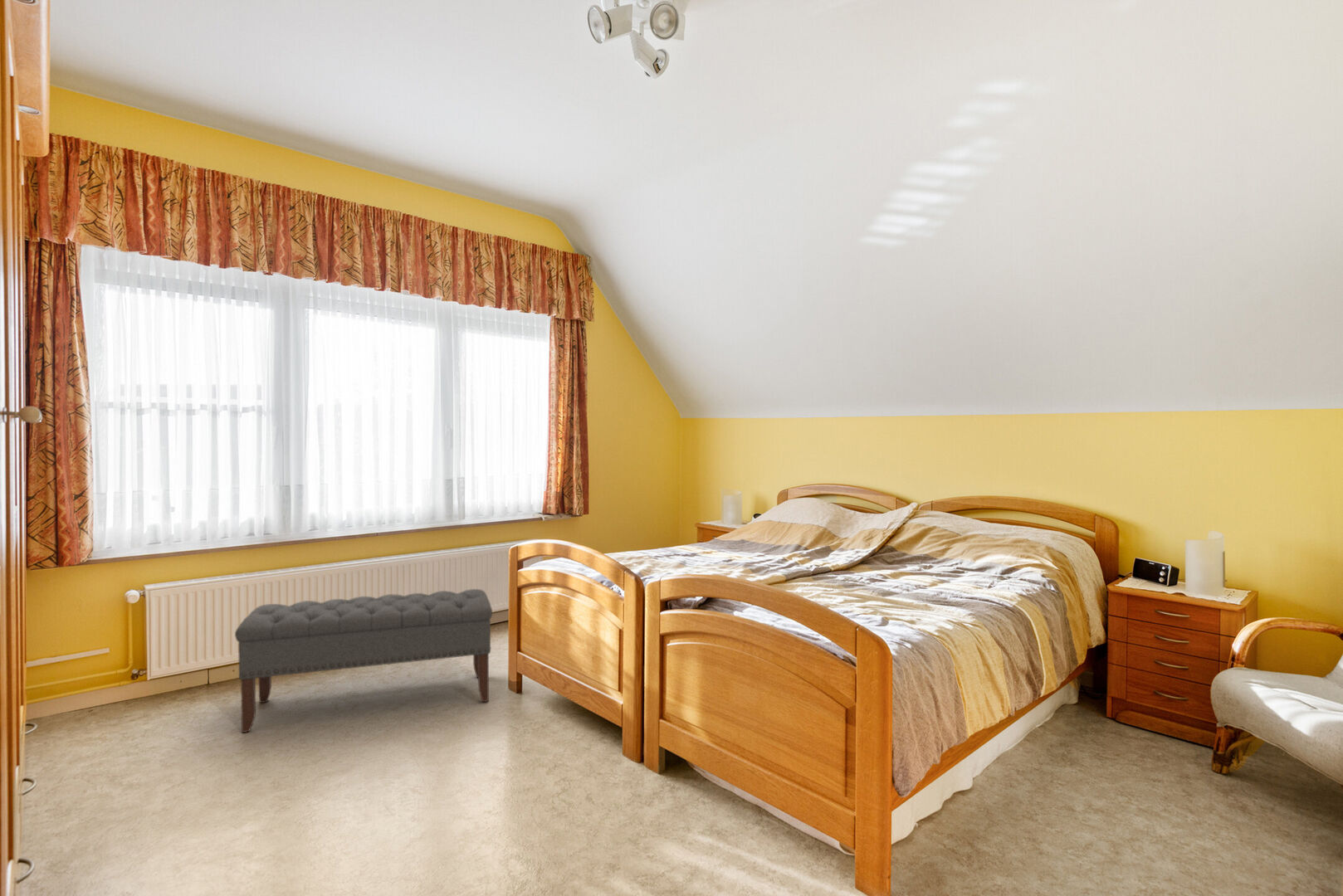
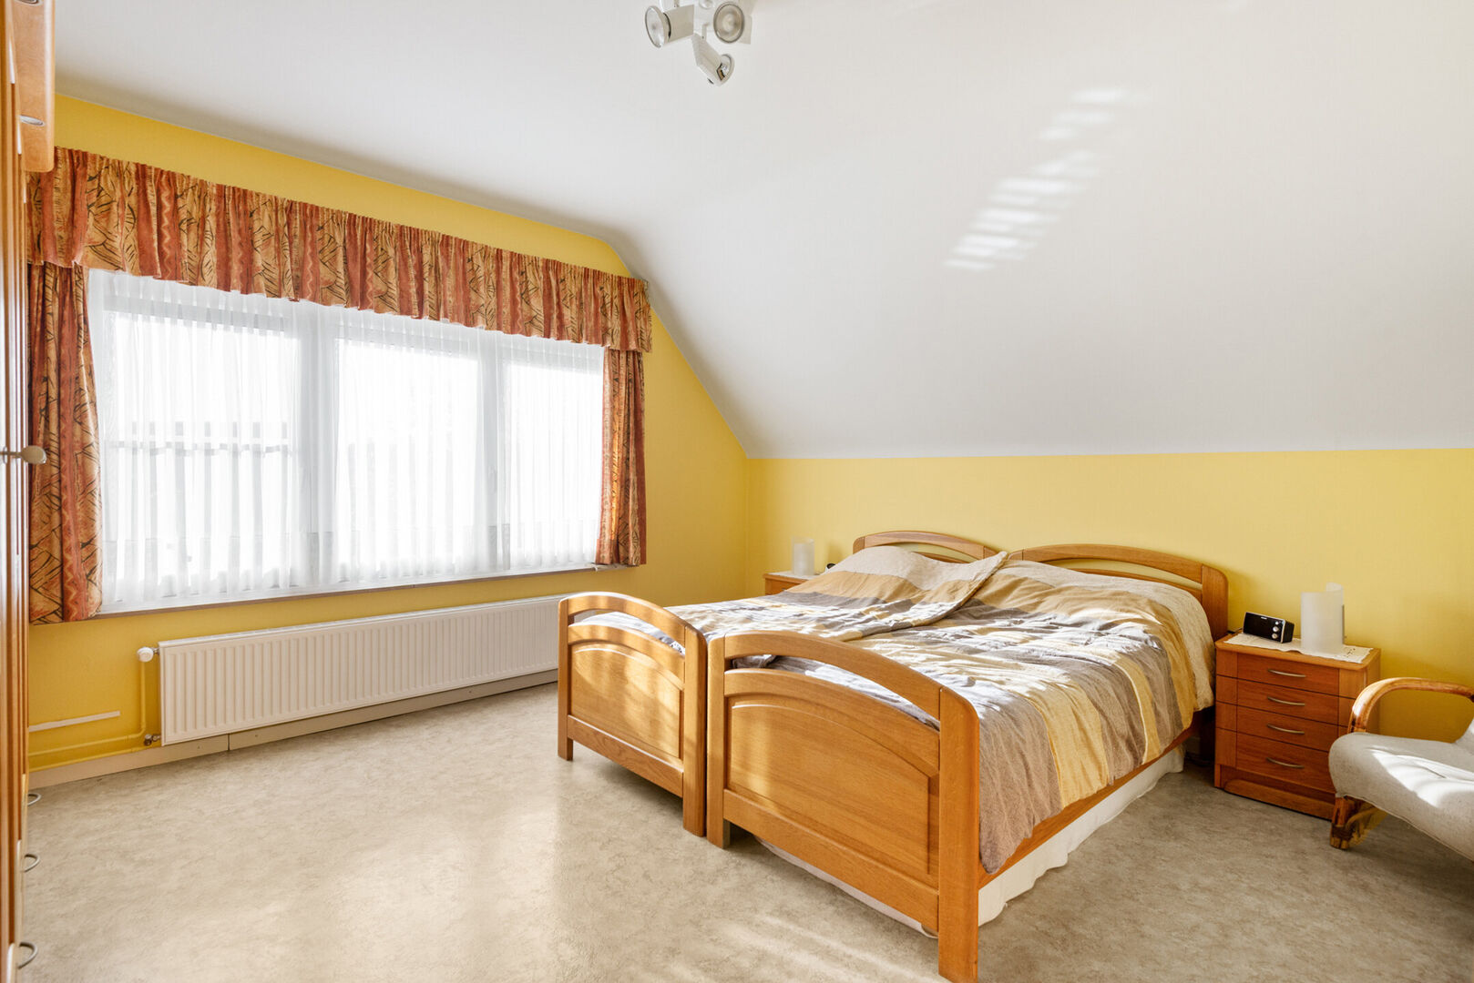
- bench (374, 651)
